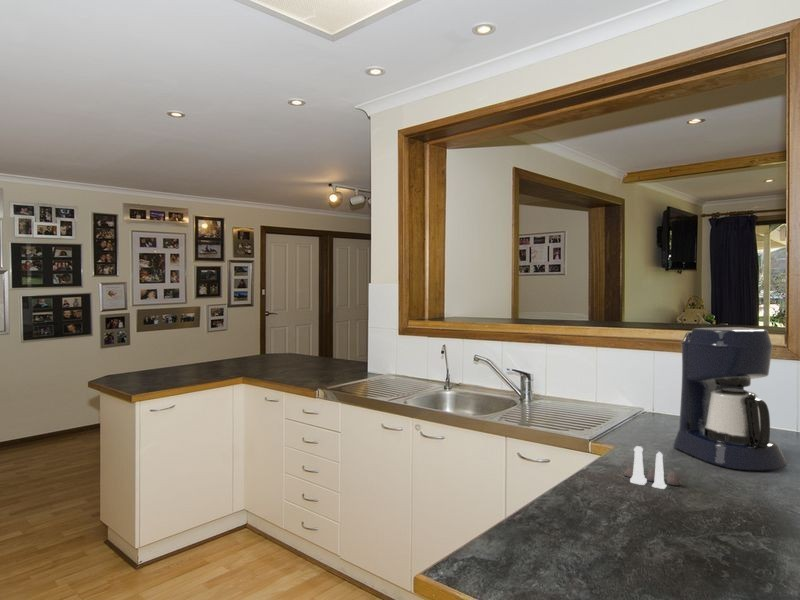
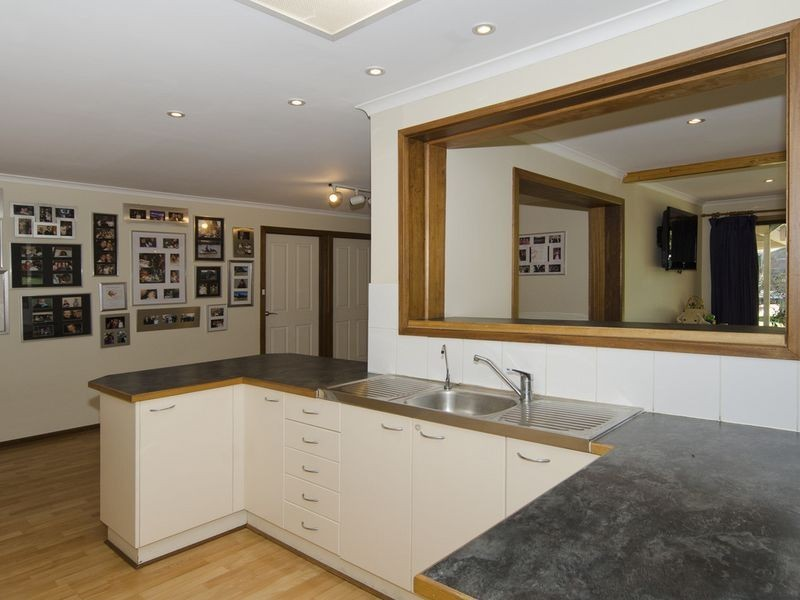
- salt and pepper shaker set (642, 463)
- coffee maker (729, 391)
